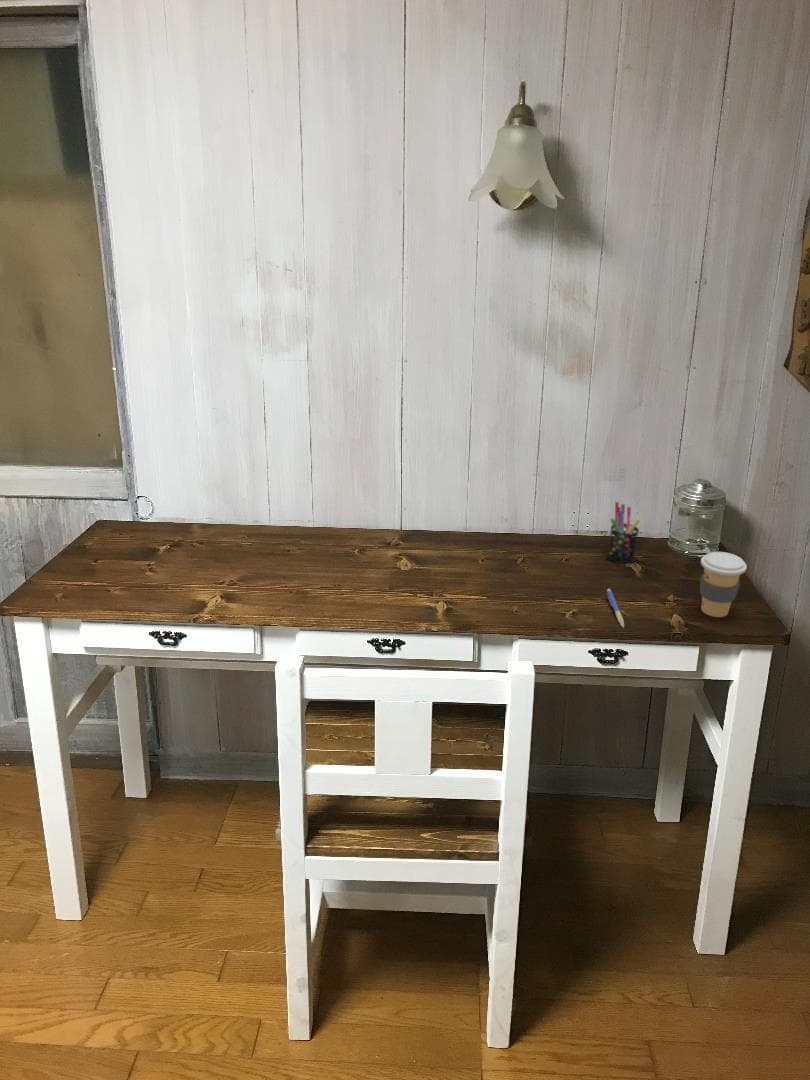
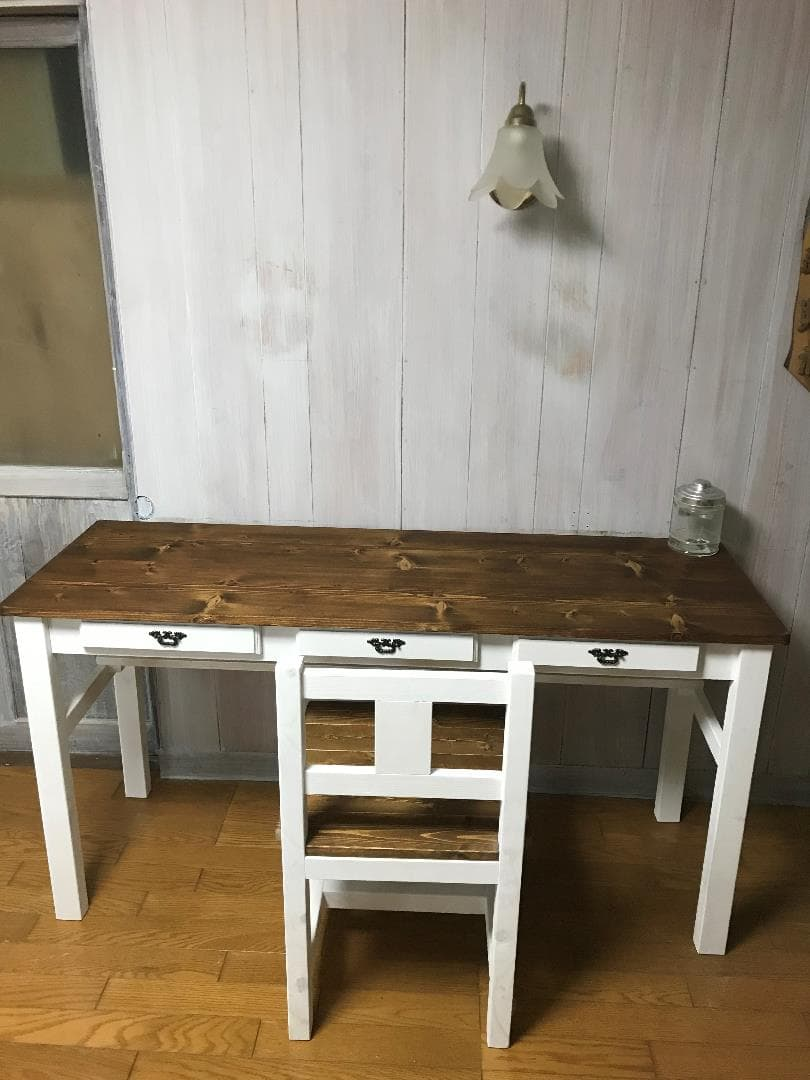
- coffee cup (719, 585)
- pen (615, 608)
- pen holder (620, 532)
